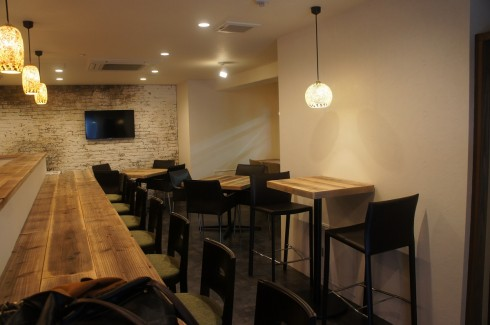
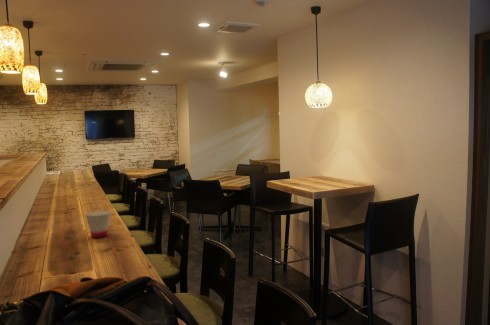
+ cup (98, 224)
